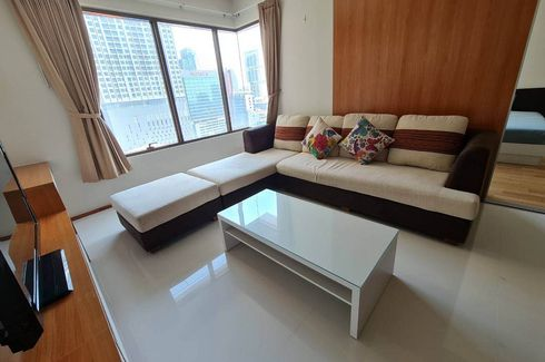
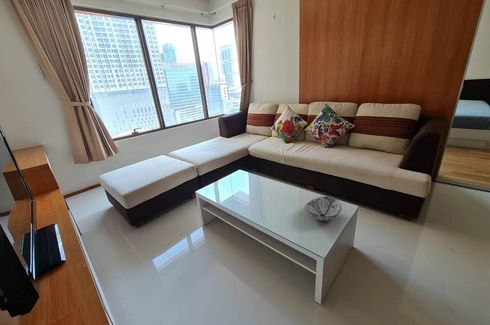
+ decorative bowl (322, 210)
